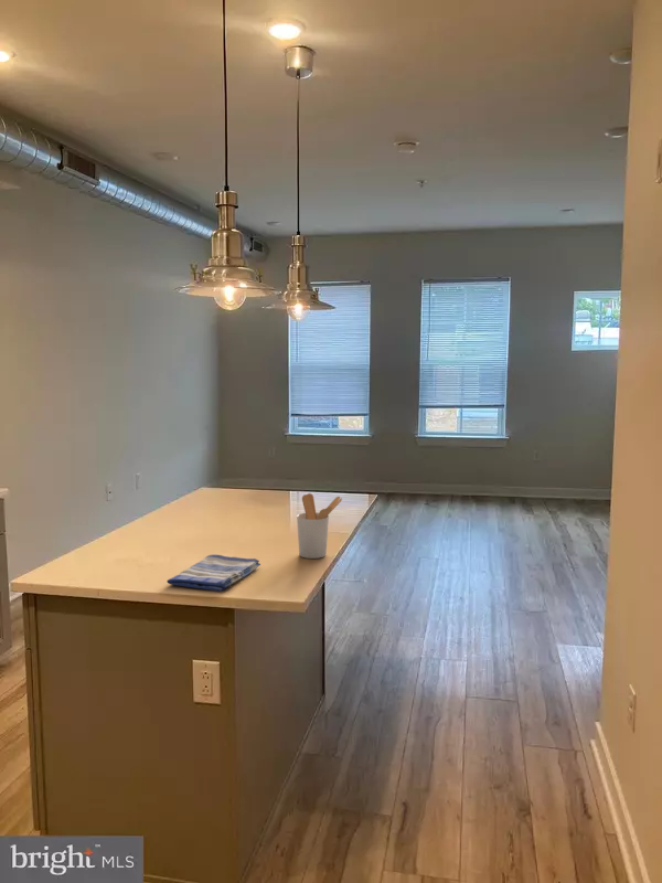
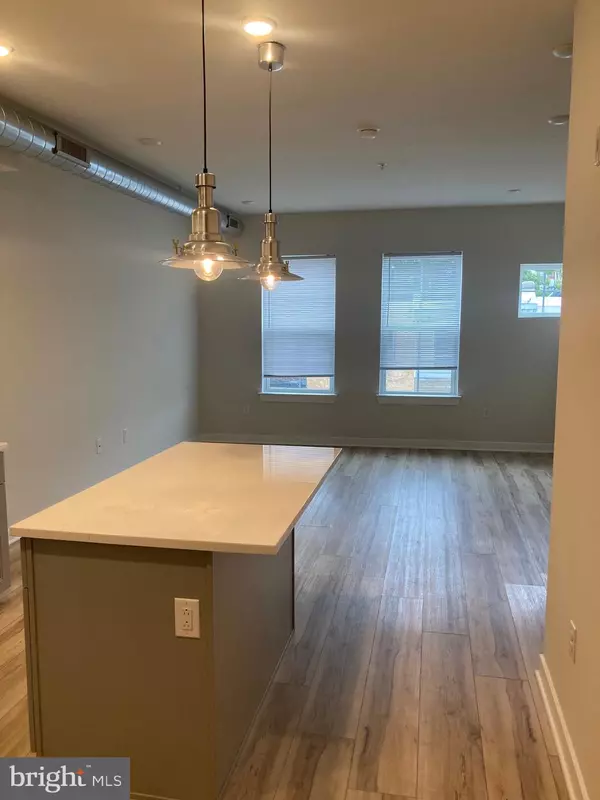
- dish towel (215, 571)
- utensil holder (320, 524)
